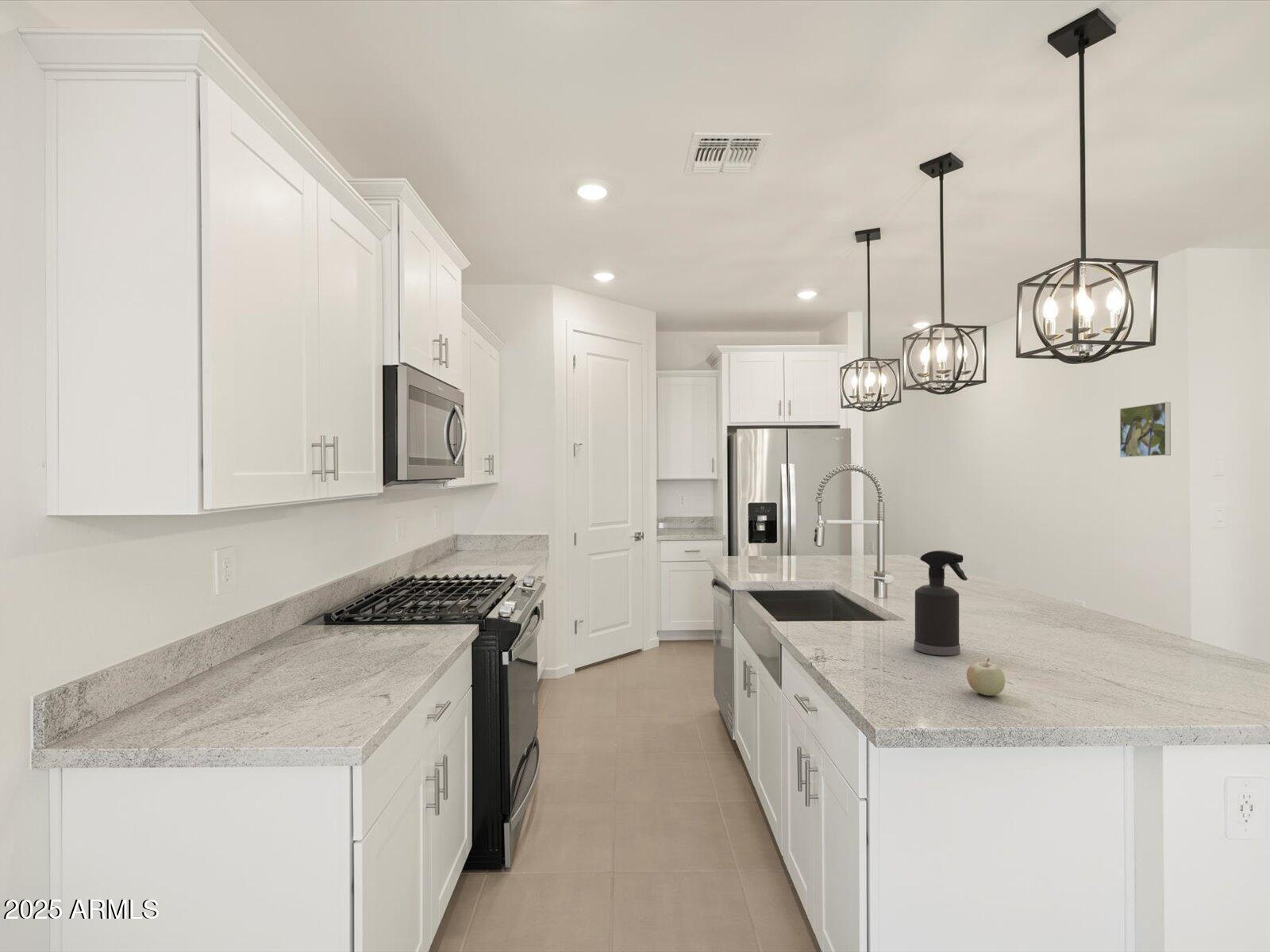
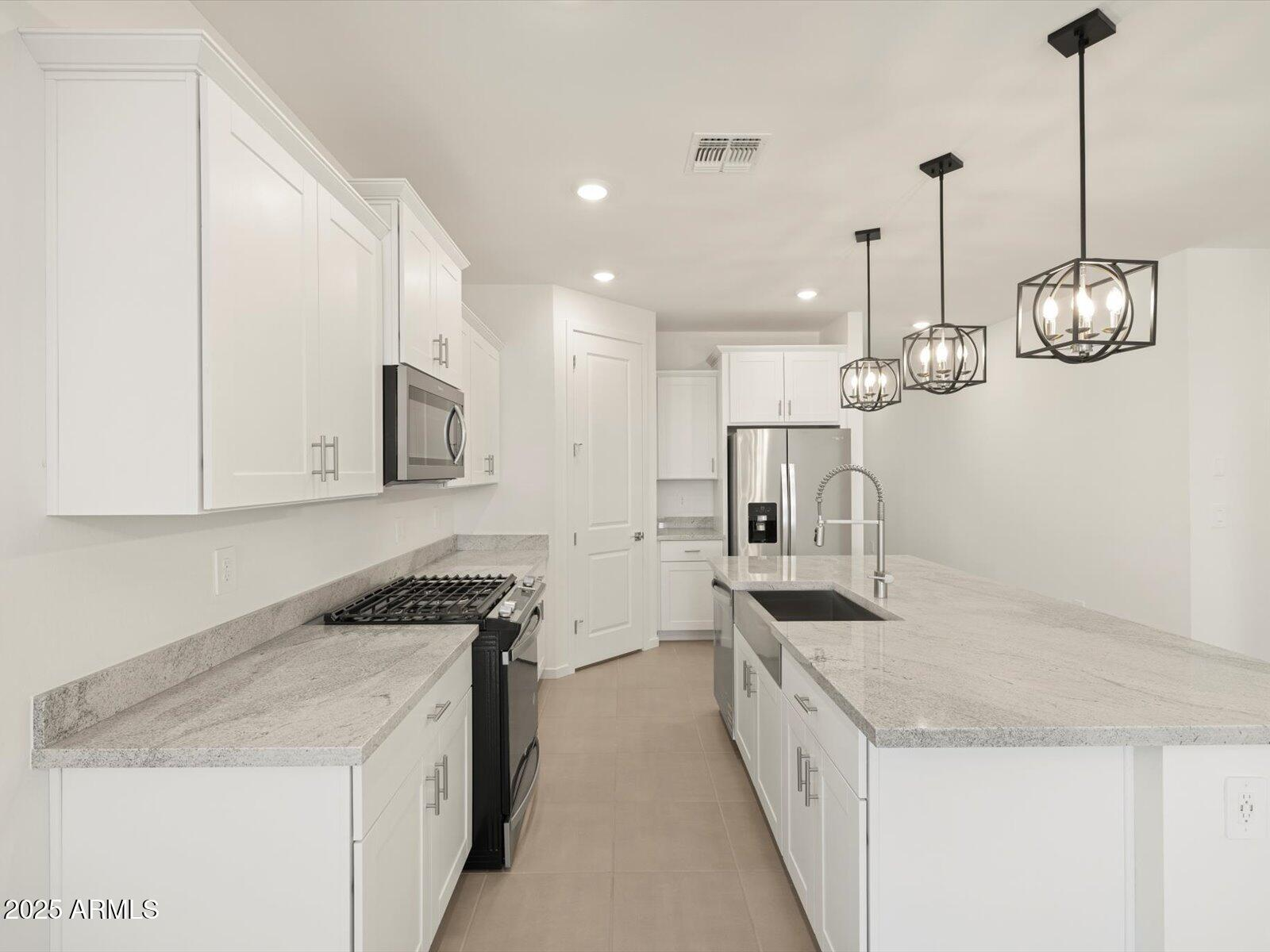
- spray bottle (937, 600)
- fruit (985, 675)
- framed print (1144, 431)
